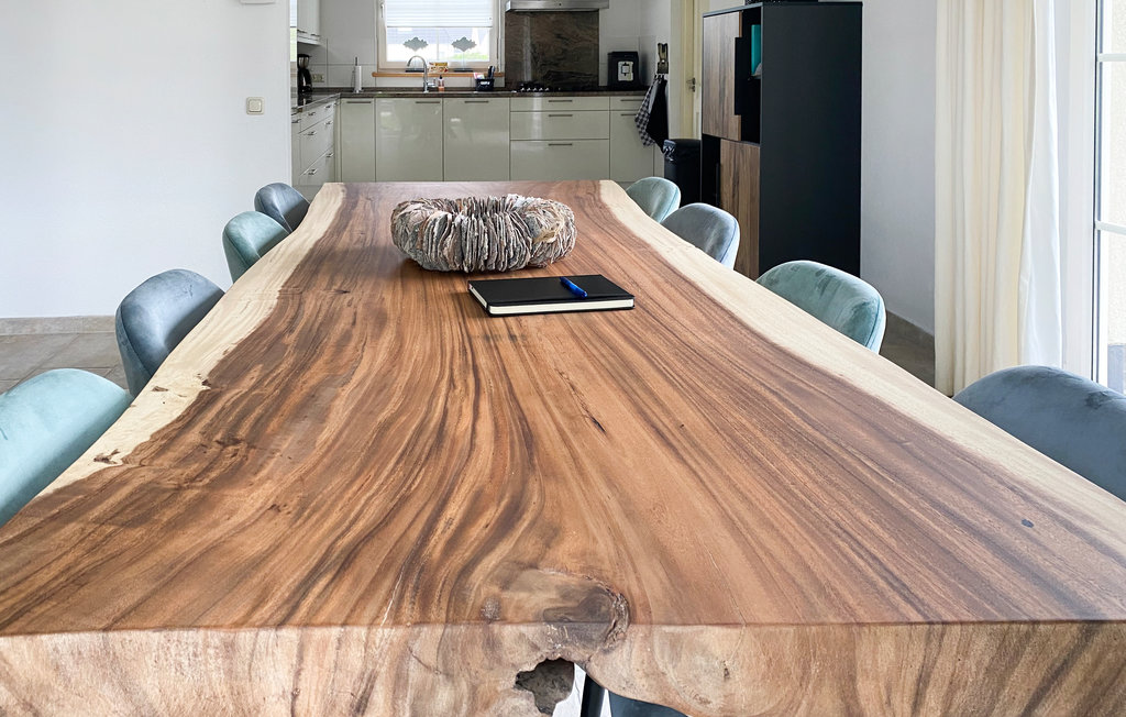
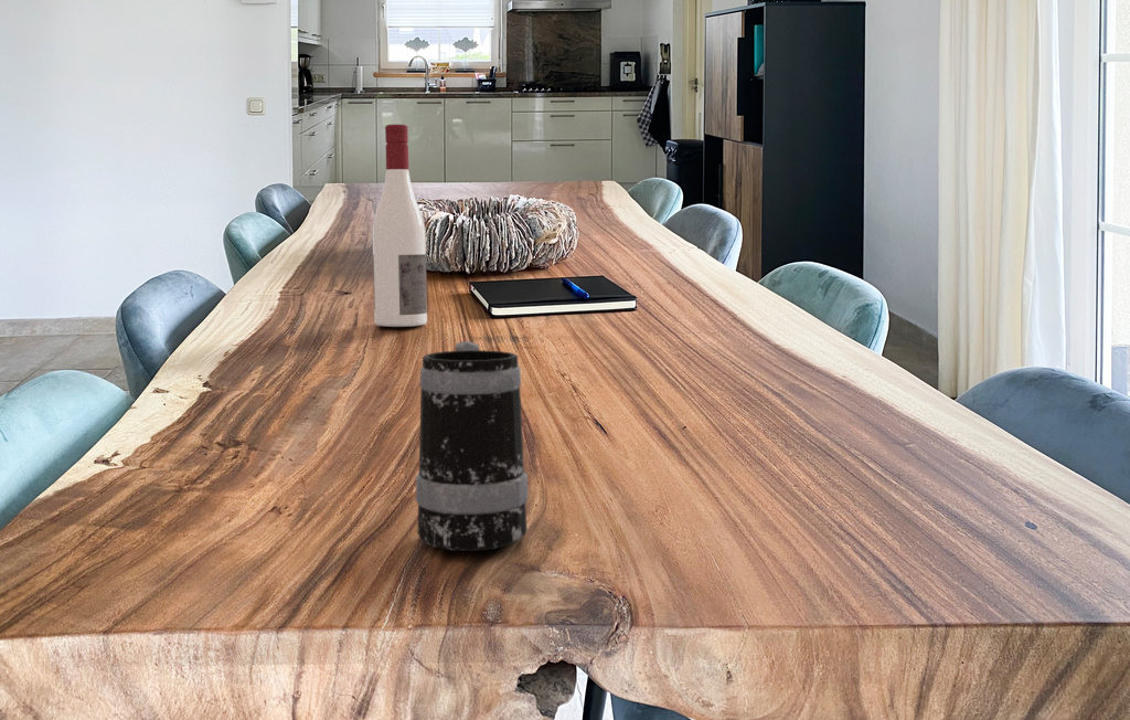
+ mug (471, 440)
+ alcohol (398, 225)
